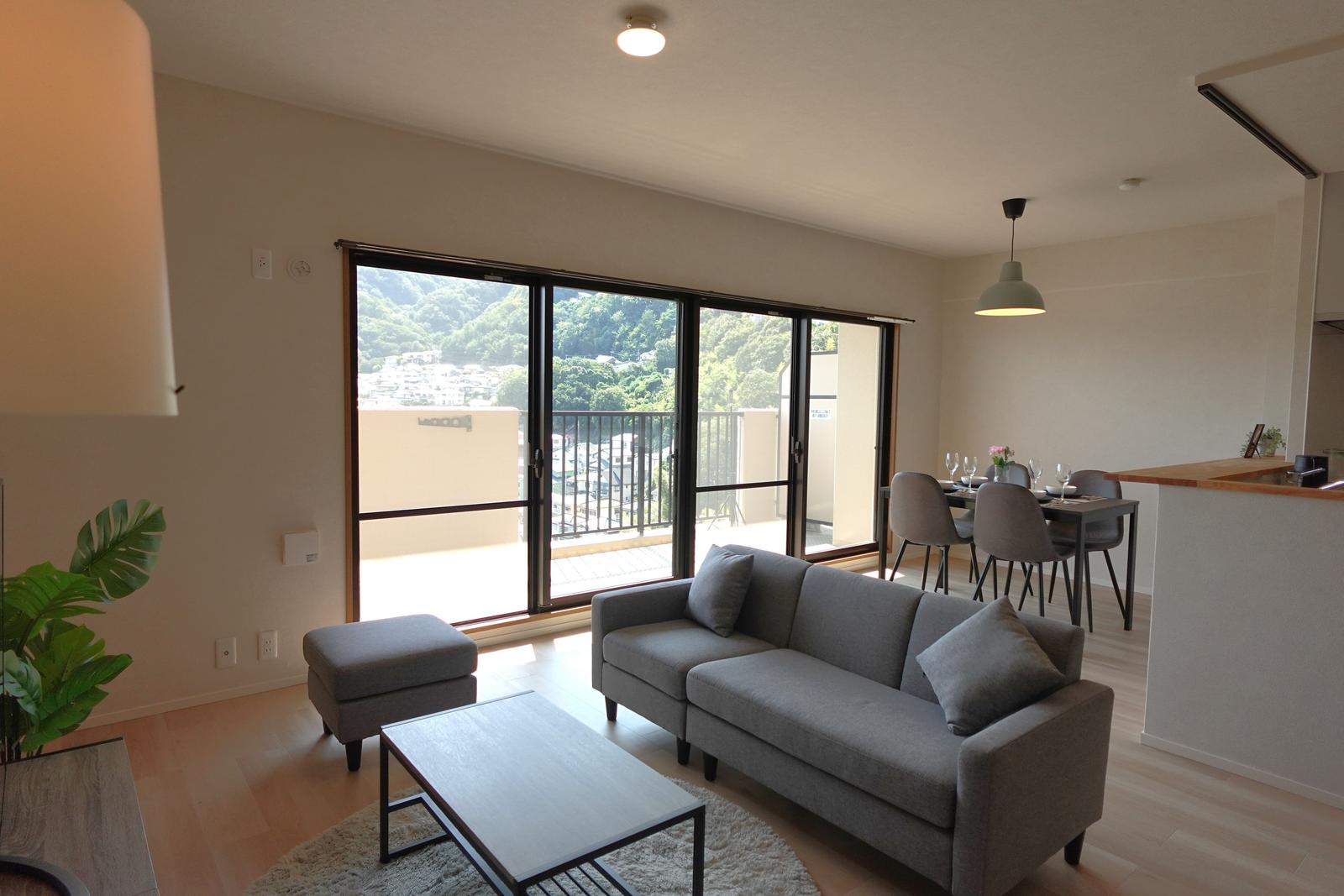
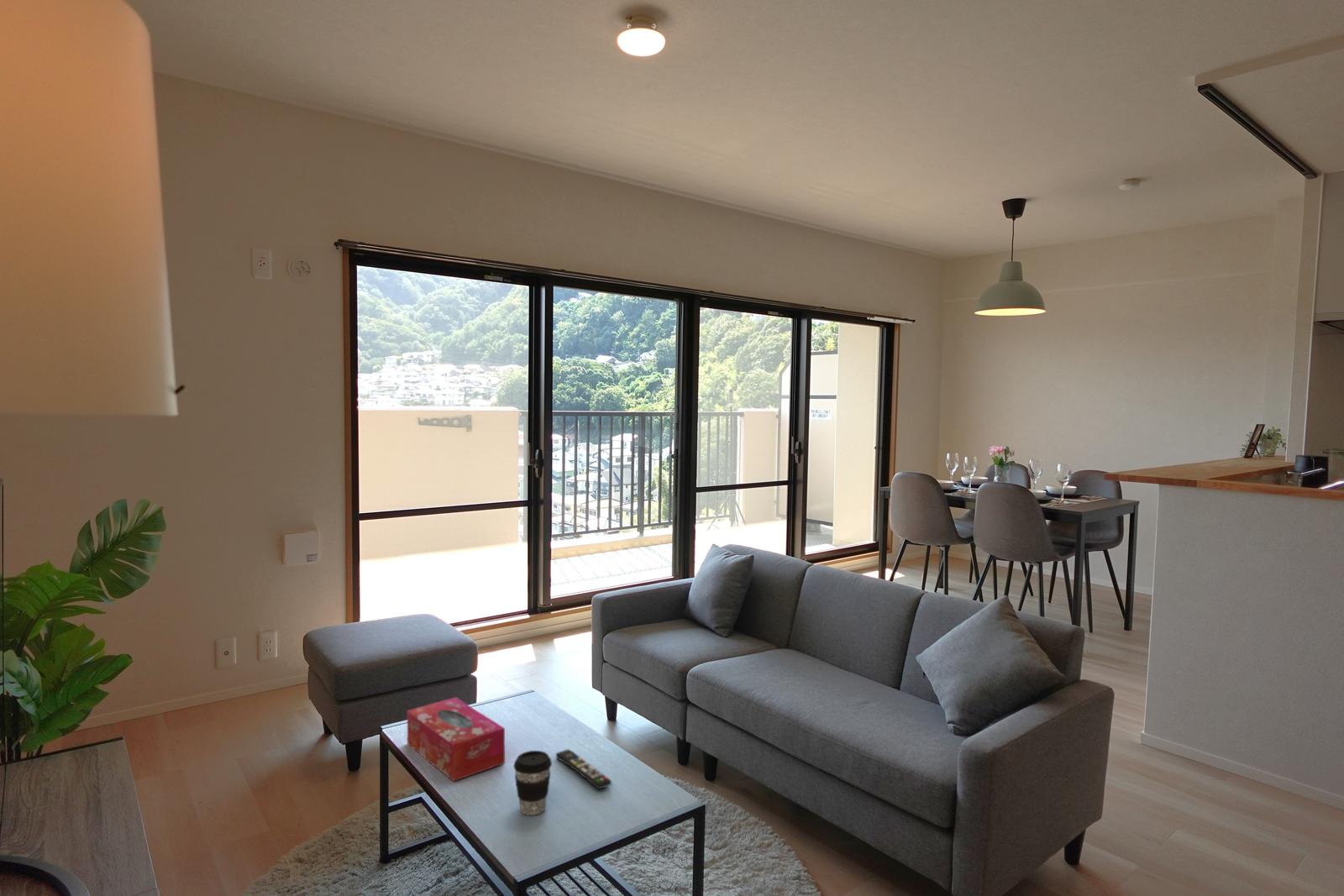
+ tissue box (454, 736)
+ remote control (582, 768)
+ coffee cup (533, 783)
